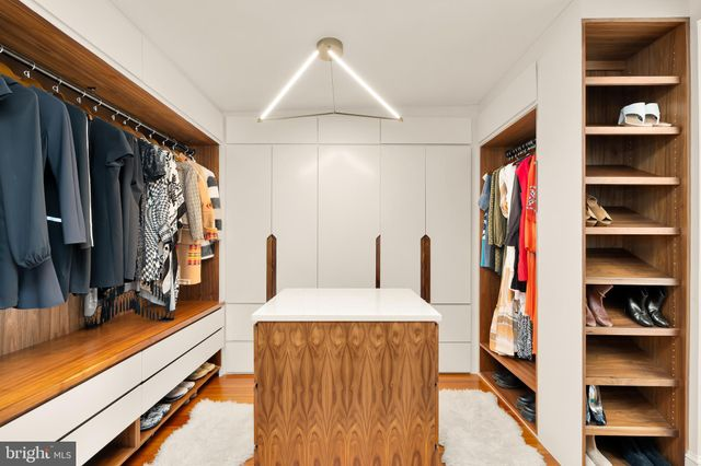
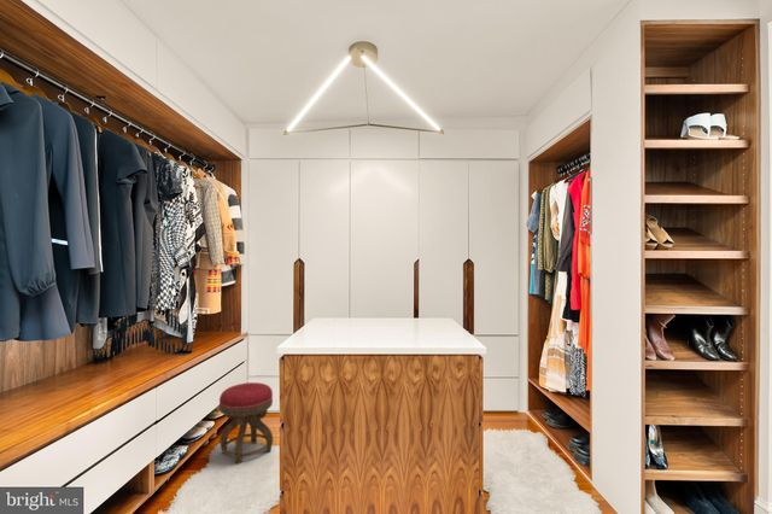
+ stool (246, 419)
